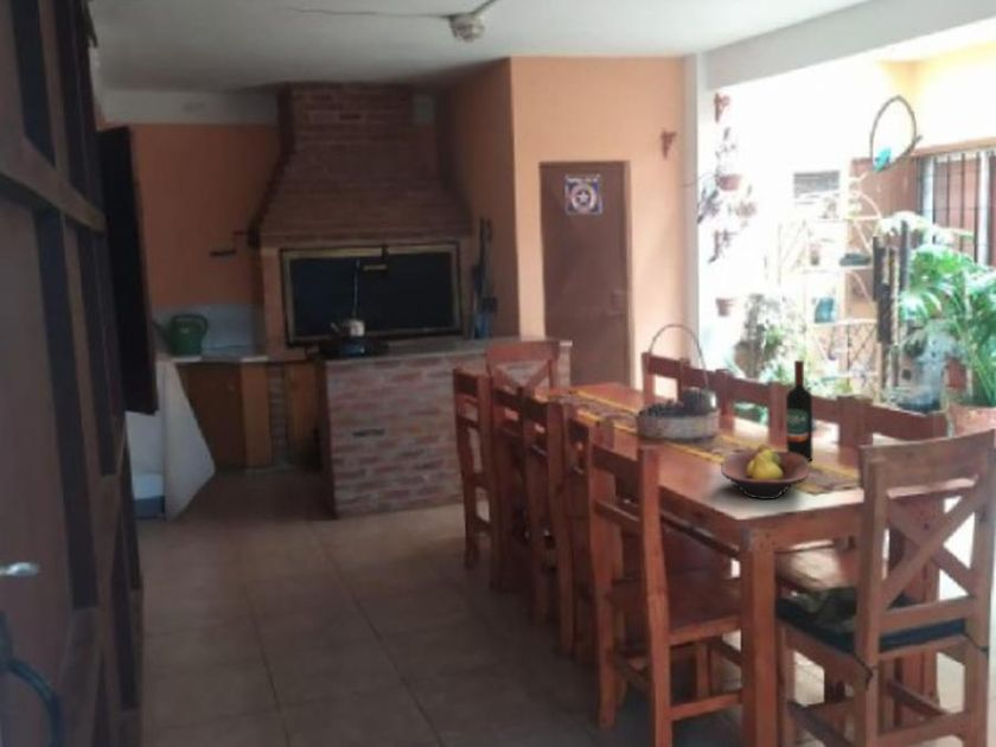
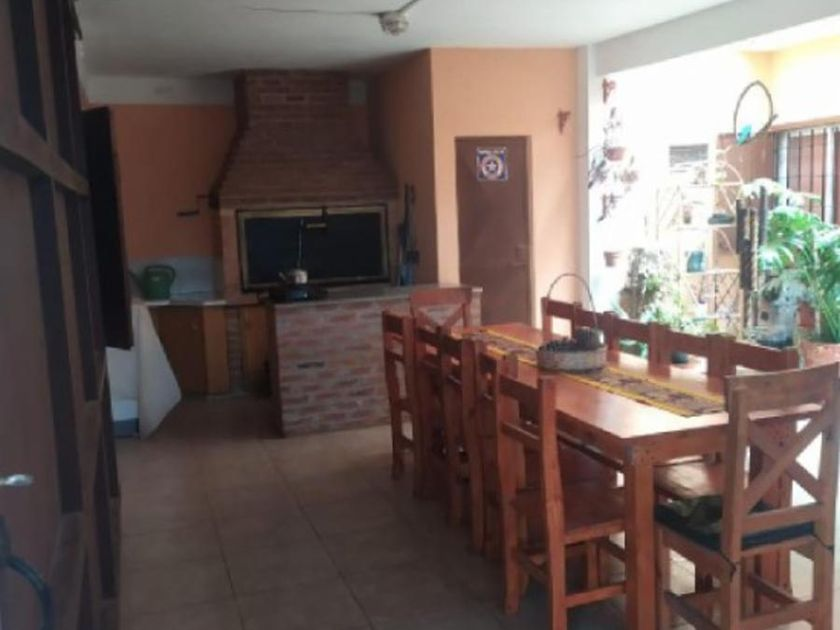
- fruit bowl (765, 467)
- wine bottle (799, 409)
